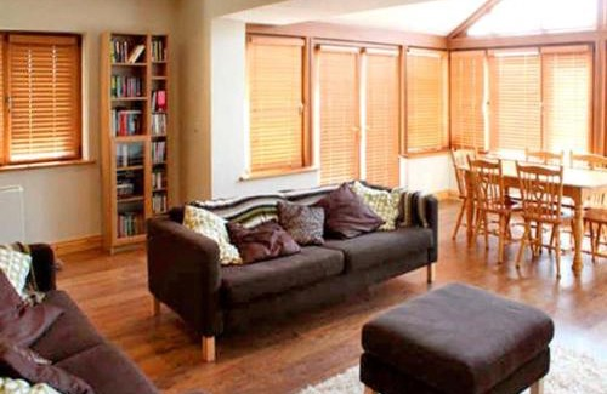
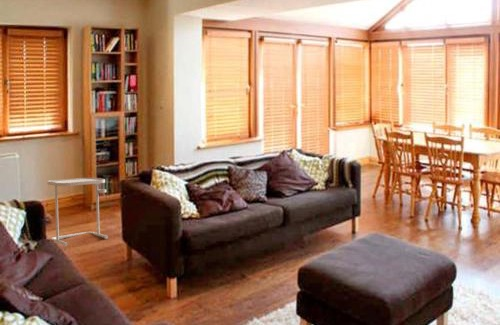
+ side table (96, 207)
